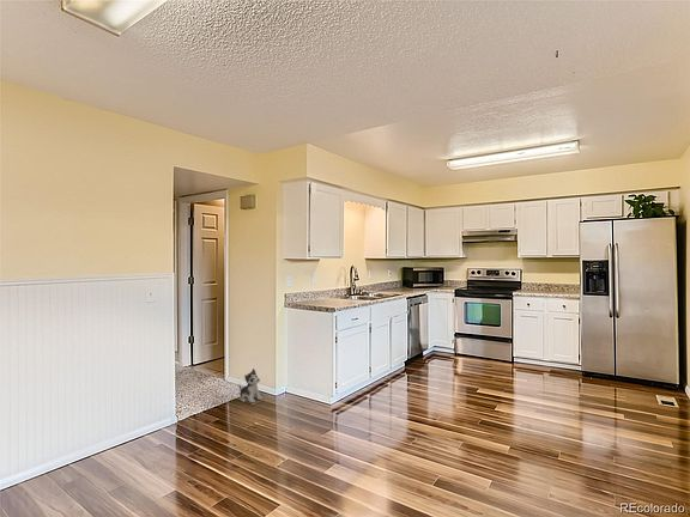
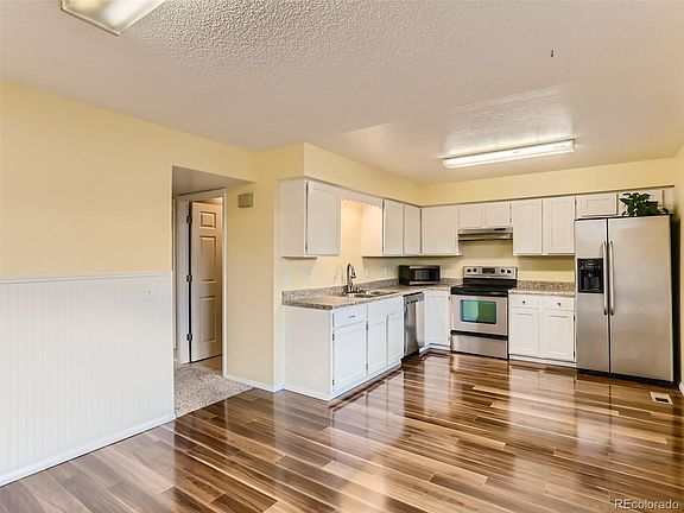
- plush toy (249, 383)
